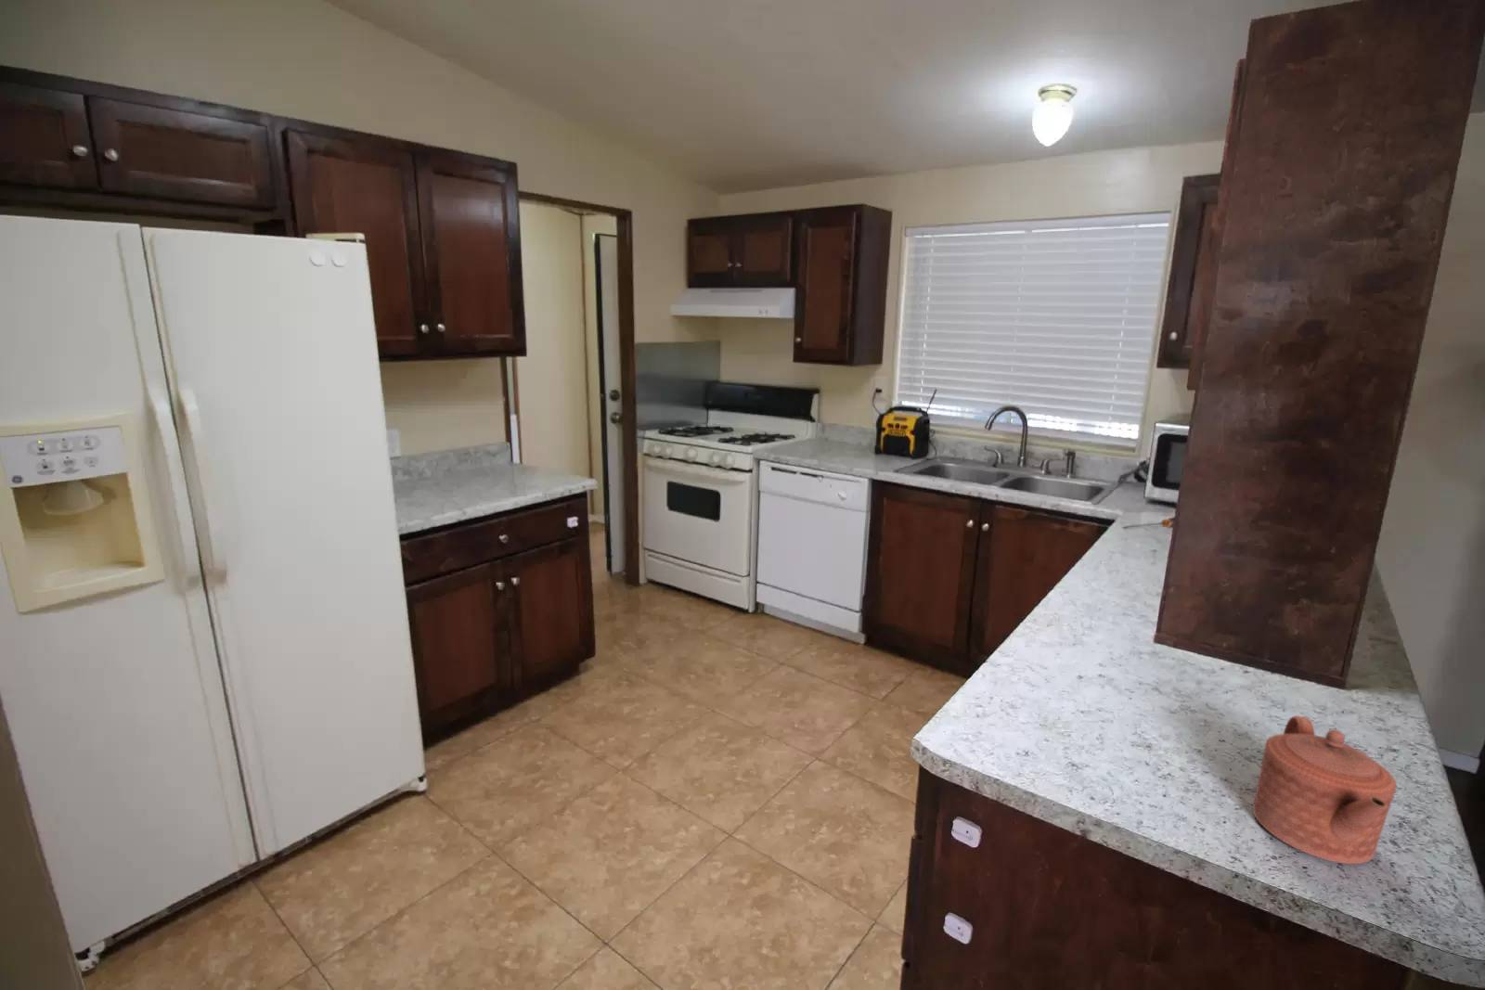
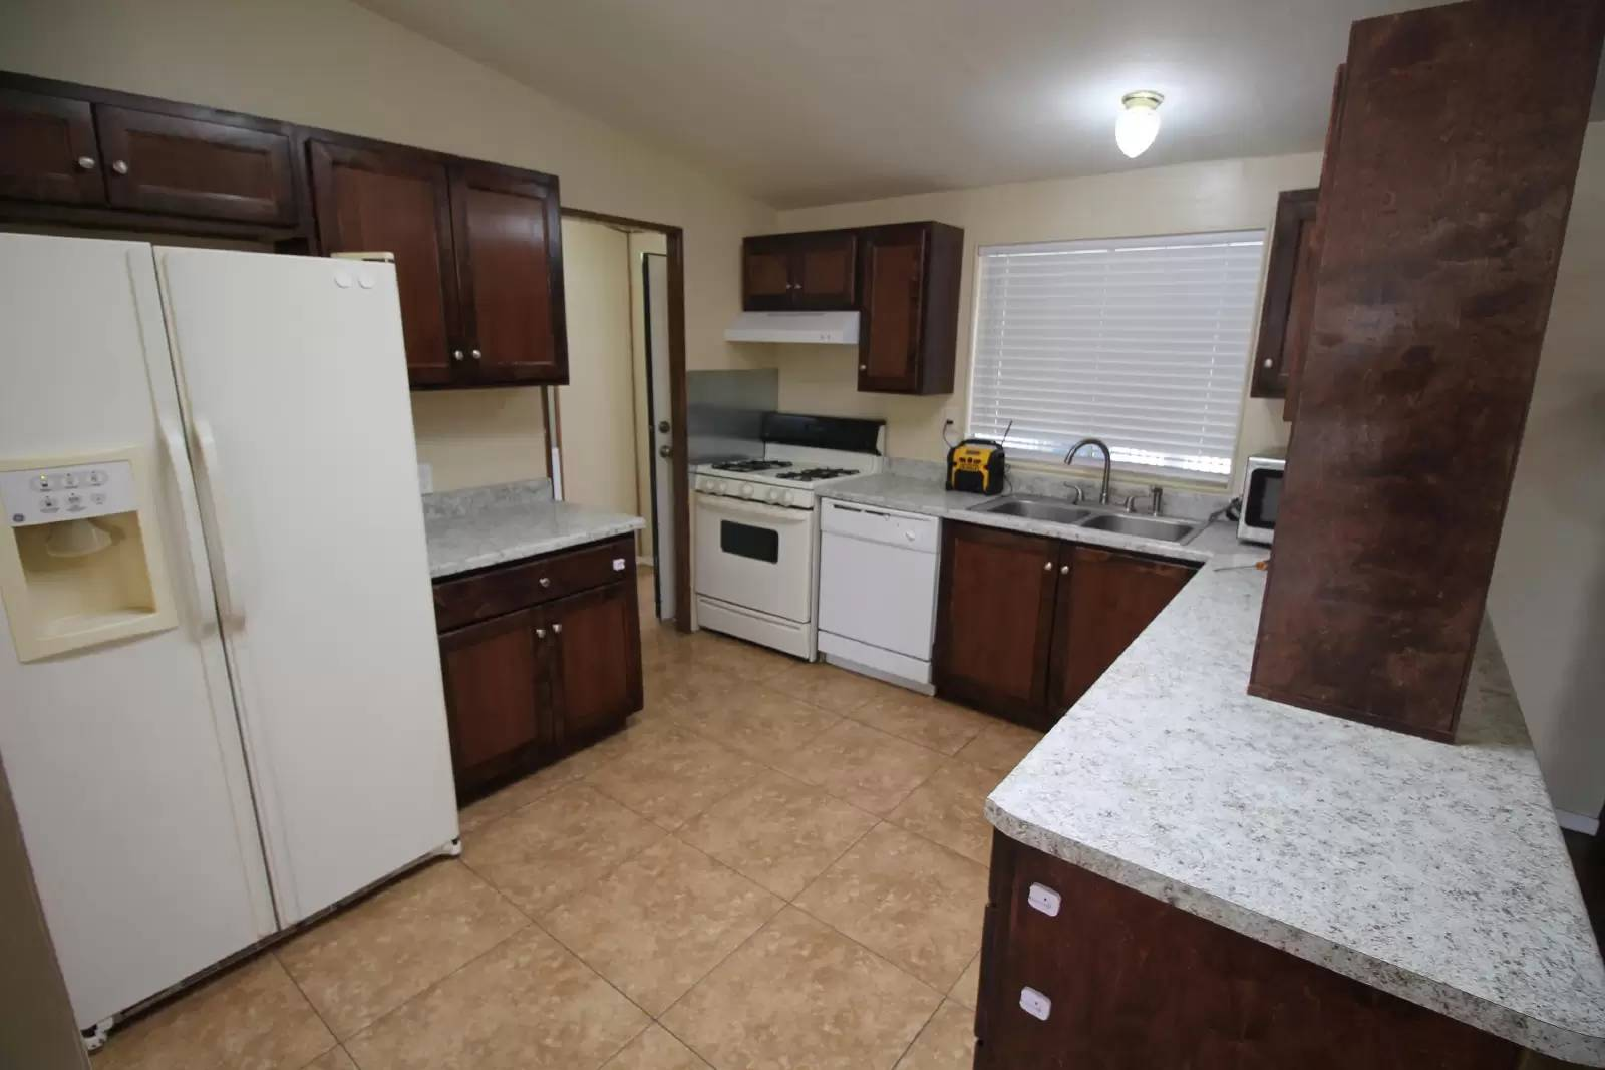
- teapot (1324, 781)
